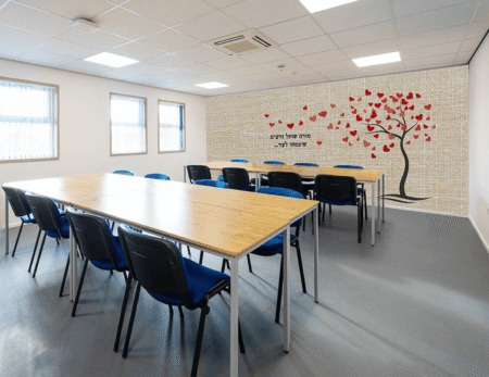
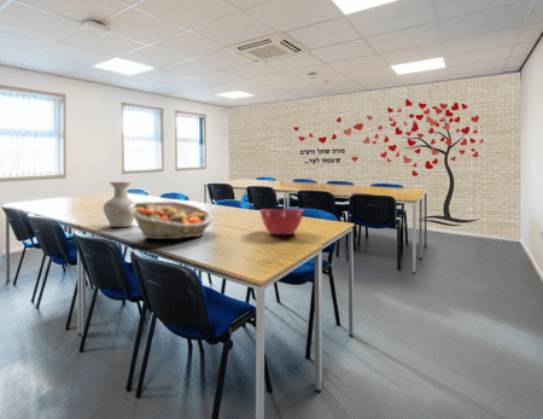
+ vase (121, 204)
+ fruit basket (173, 219)
+ mixing bowl (281, 221)
